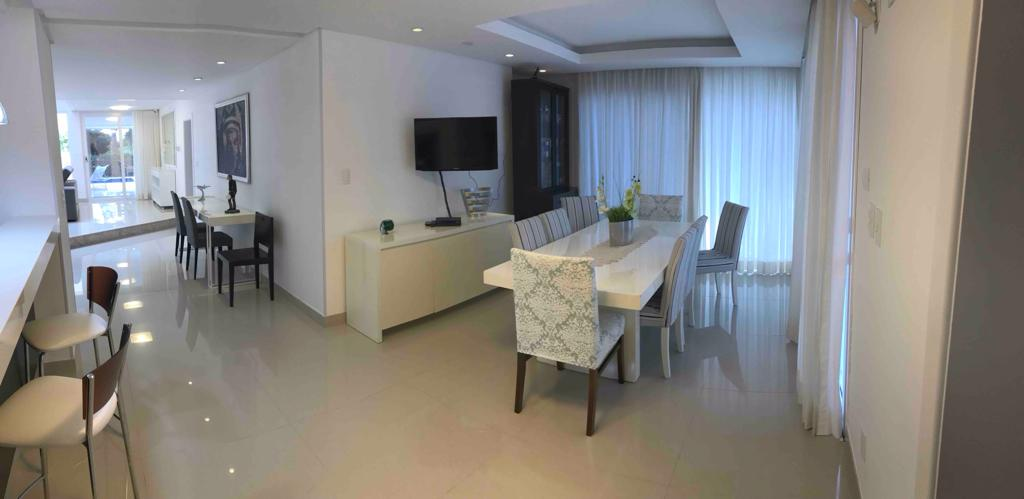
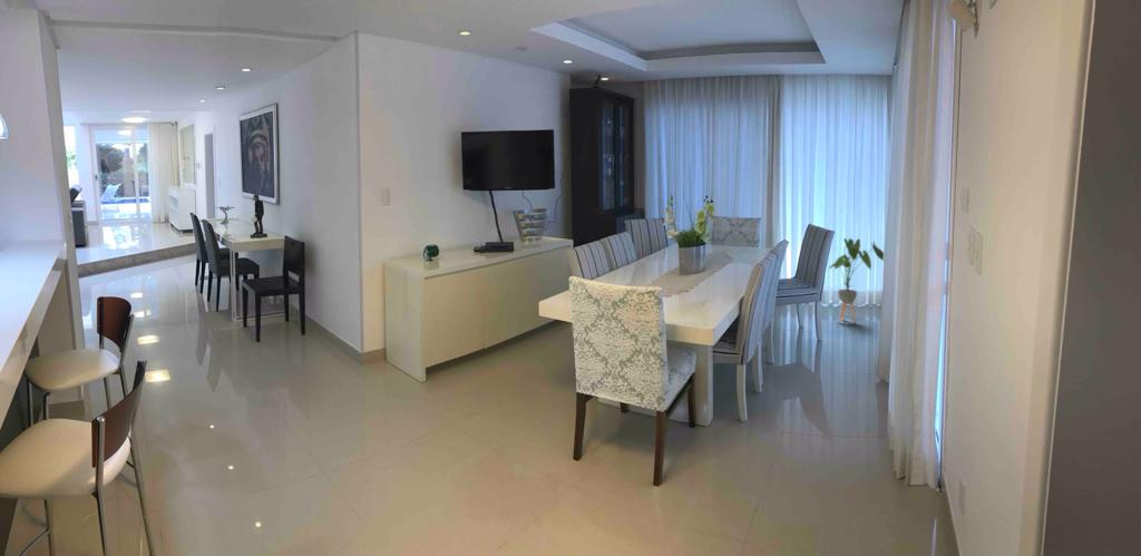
+ house plant (850, 277)
